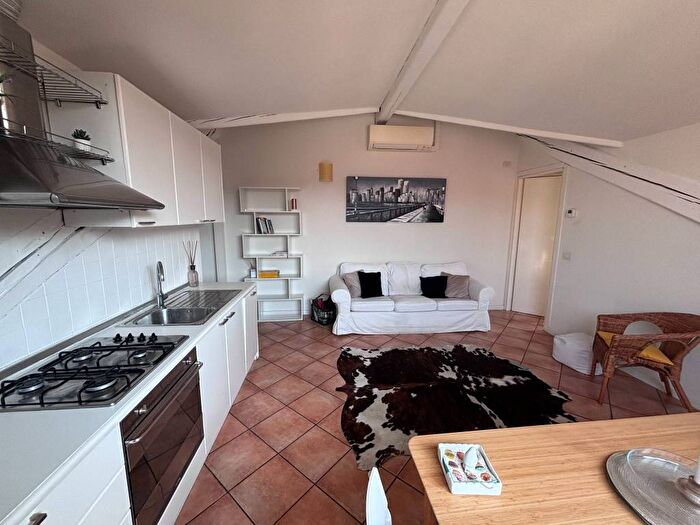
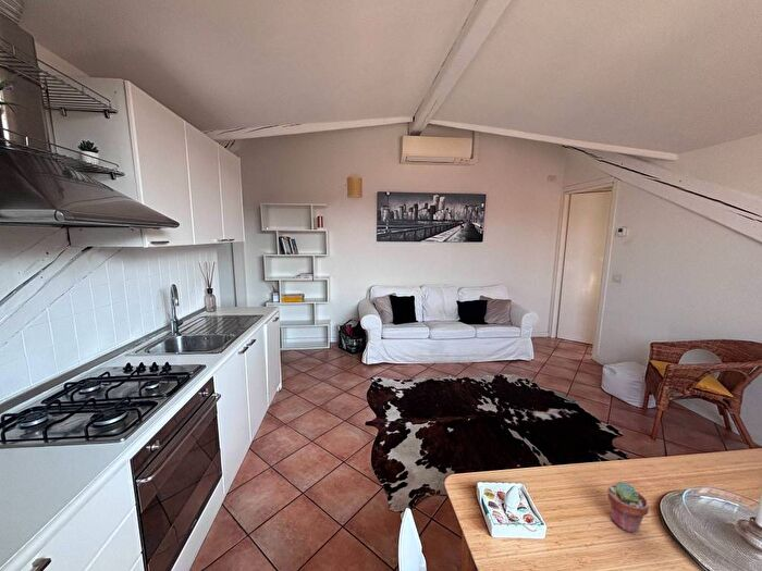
+ potted succulent (626, 504)
